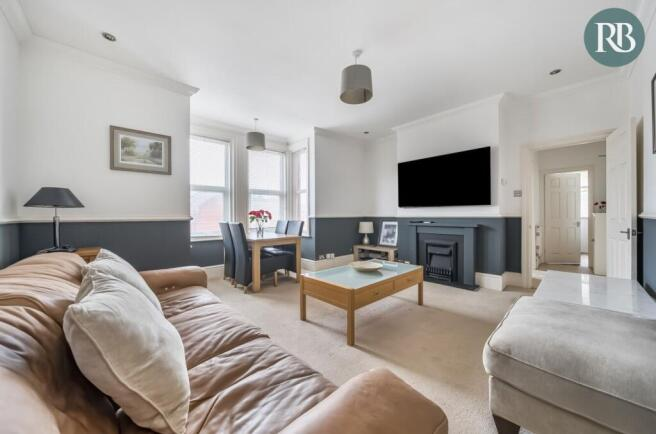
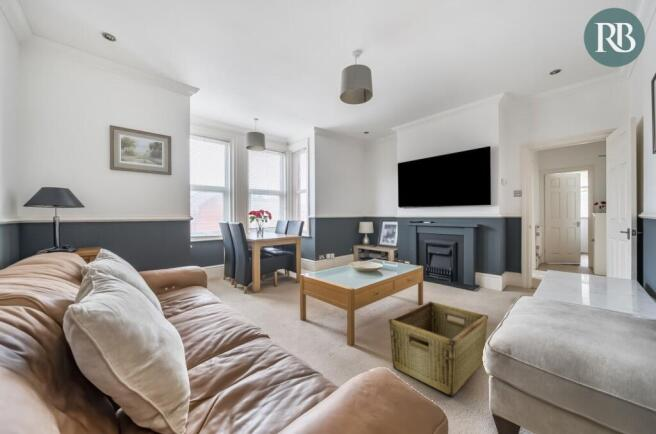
+ hamper (439, 340)
